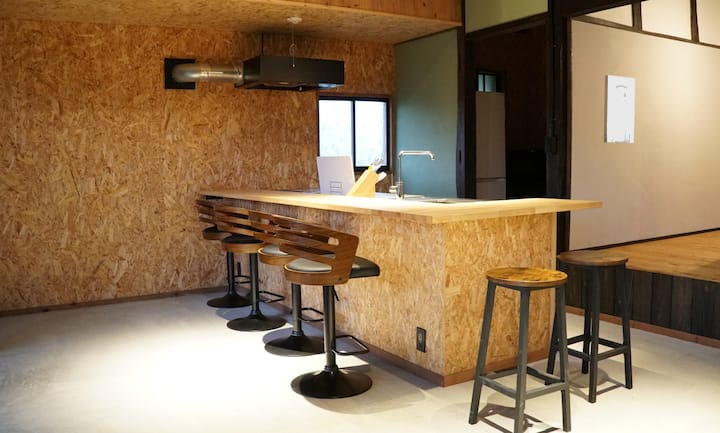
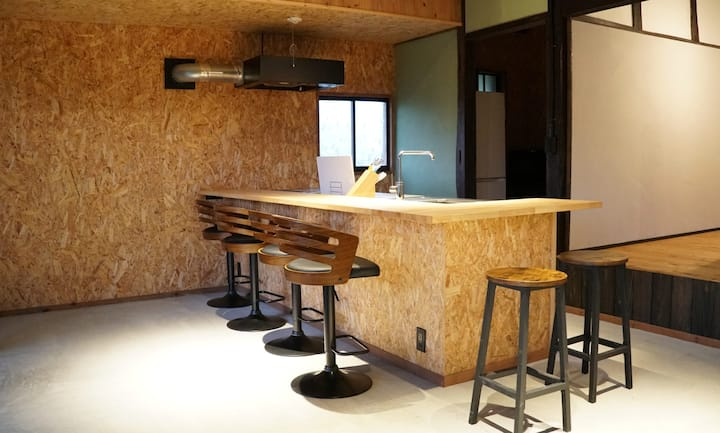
- wall art (619, 109)
